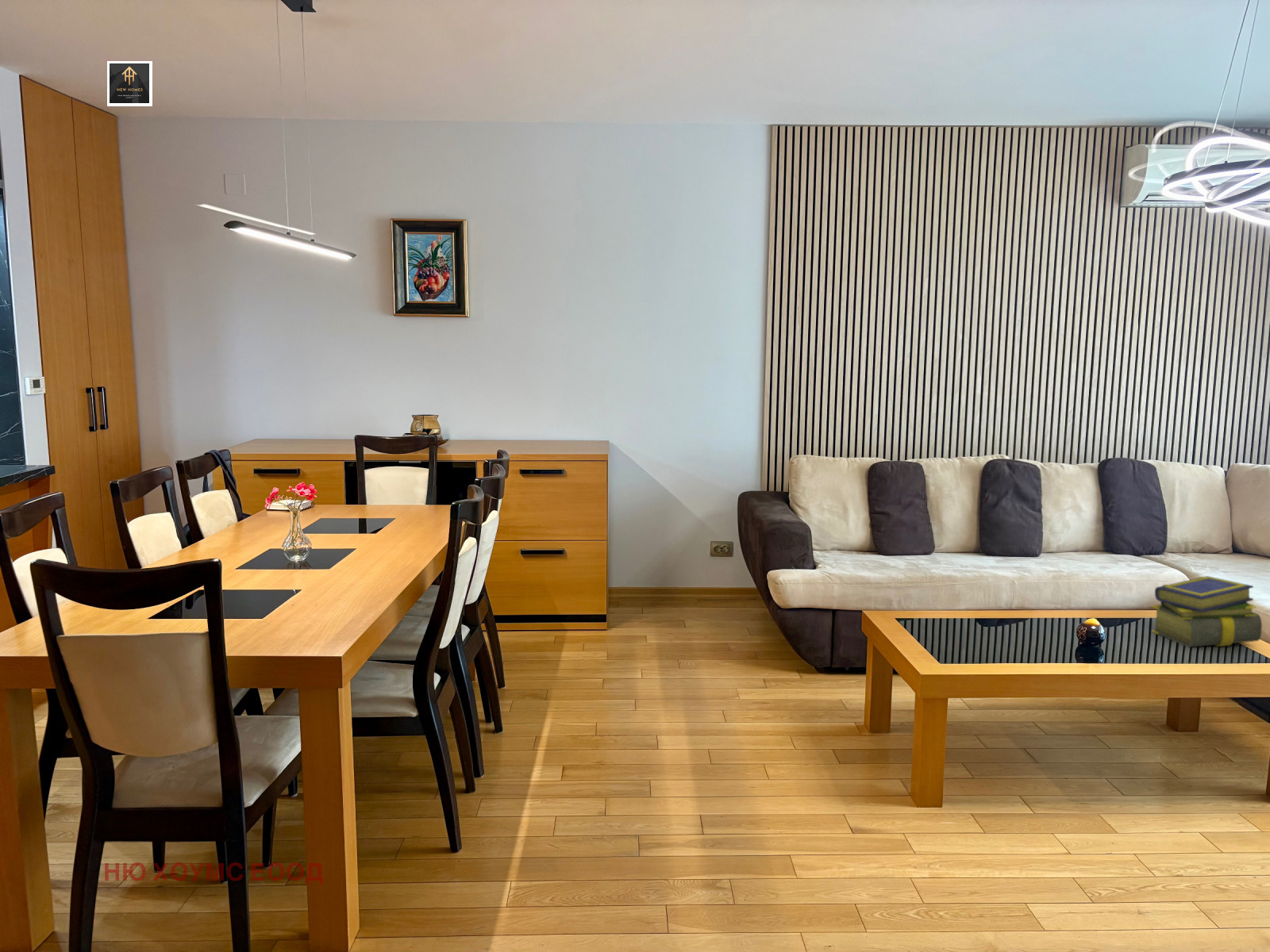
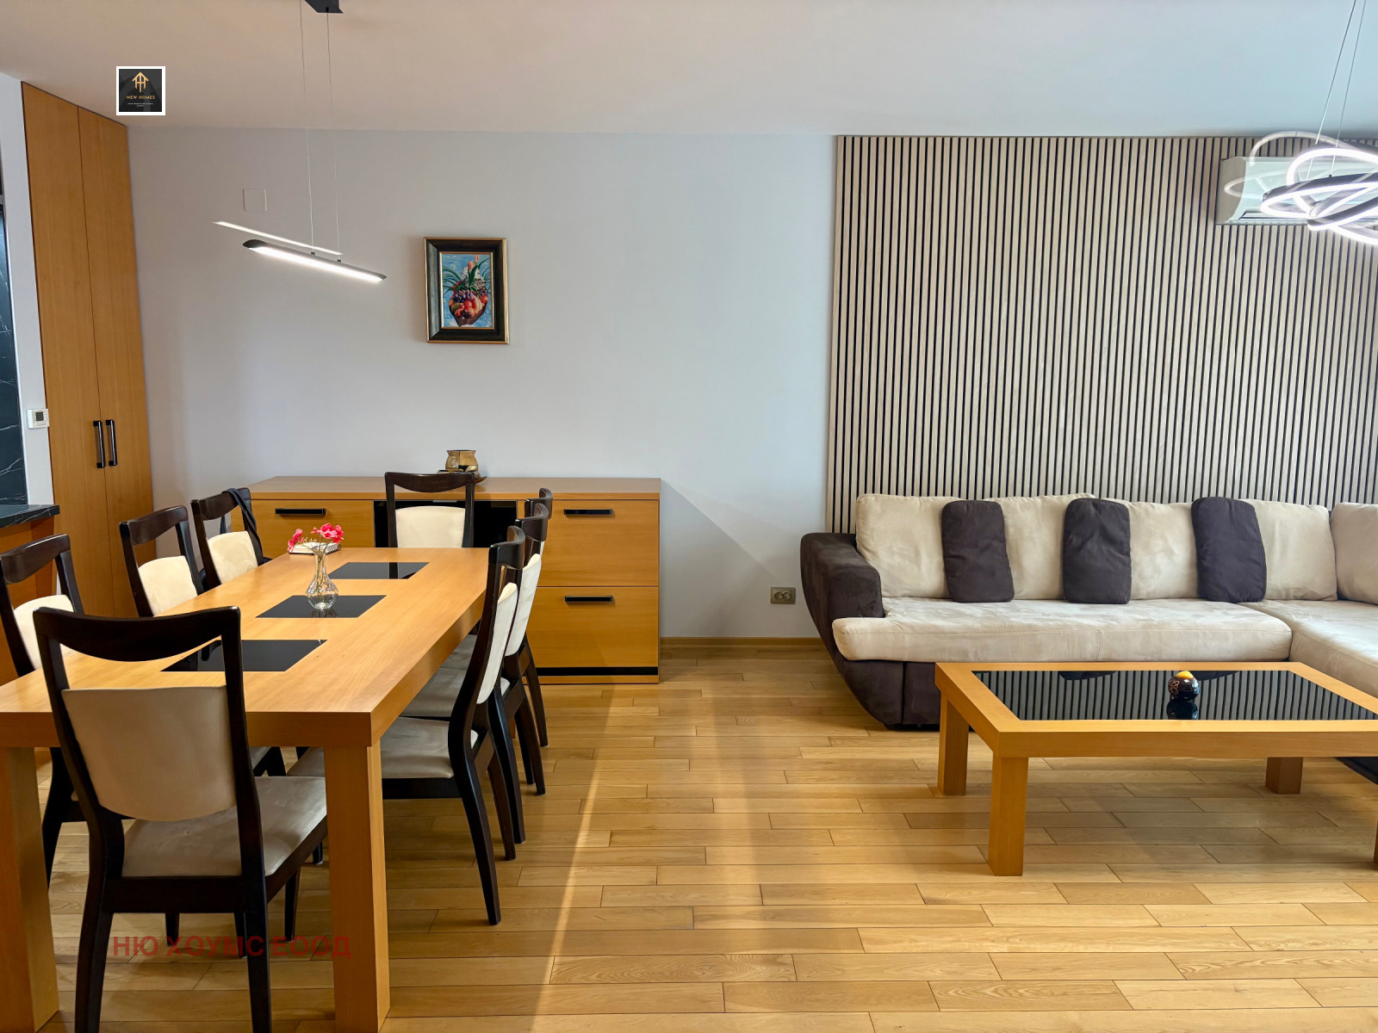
- stack of books (1205, 611)
